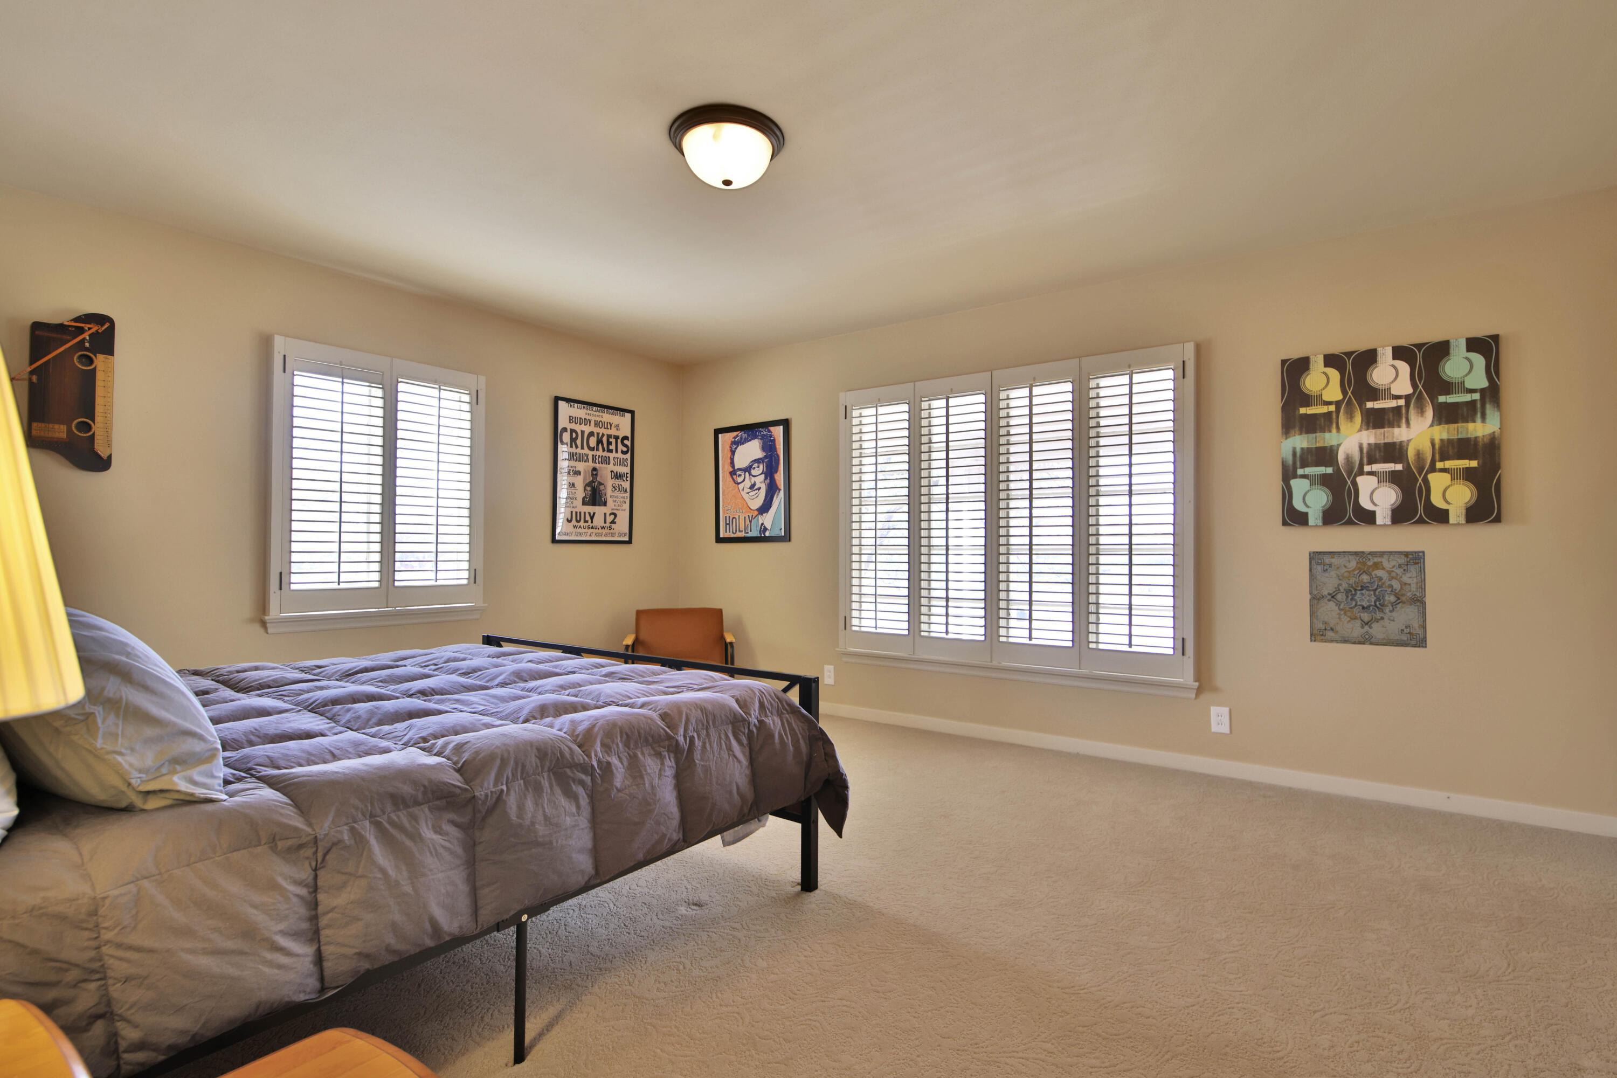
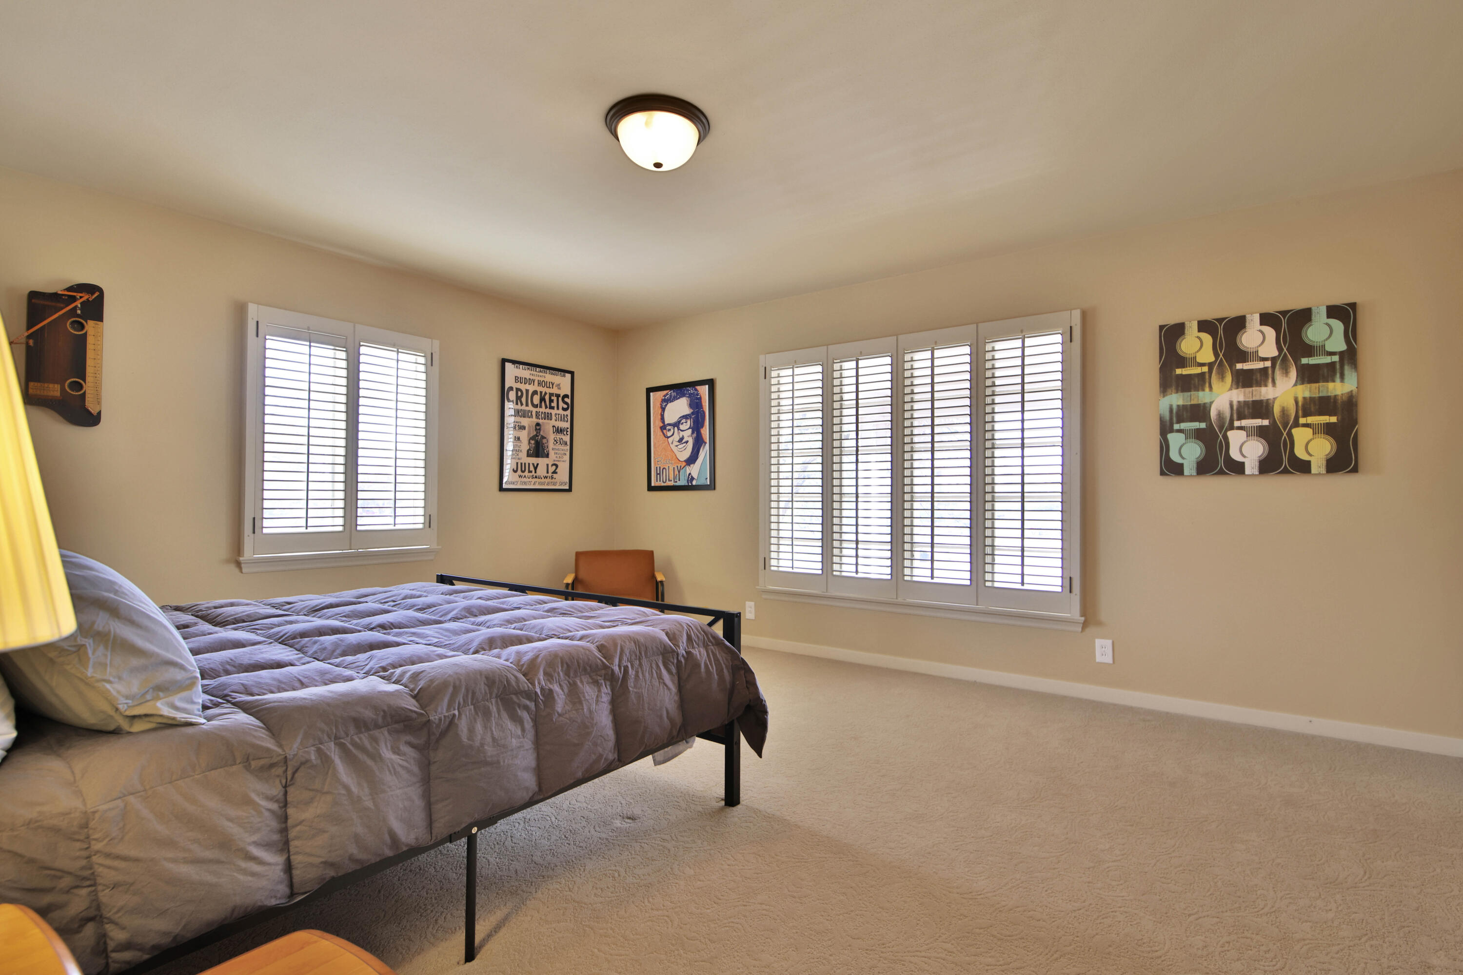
- wall art (1366, 597)
